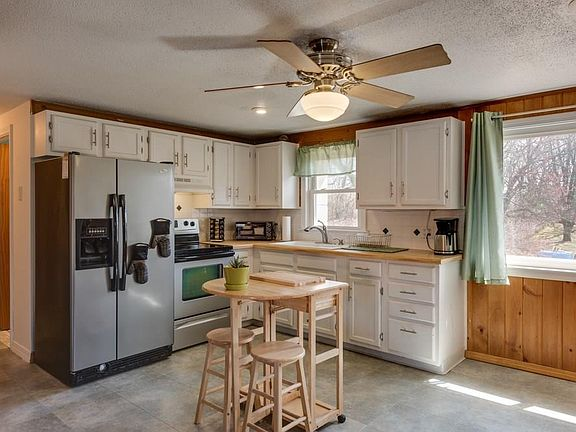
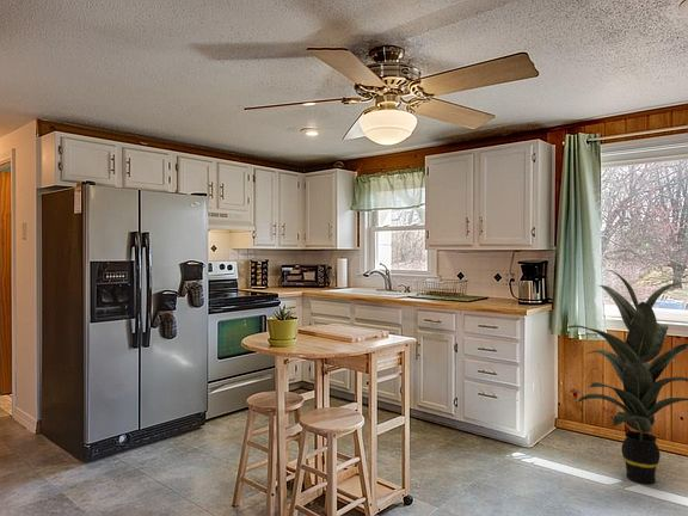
+ indoor plant (631, 371)
